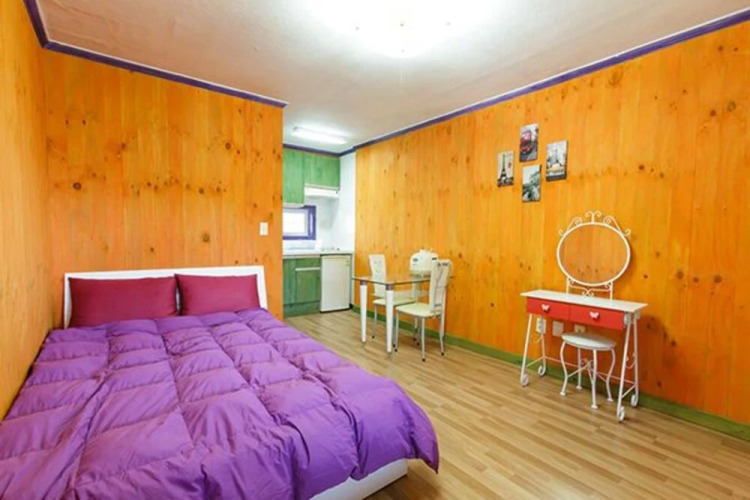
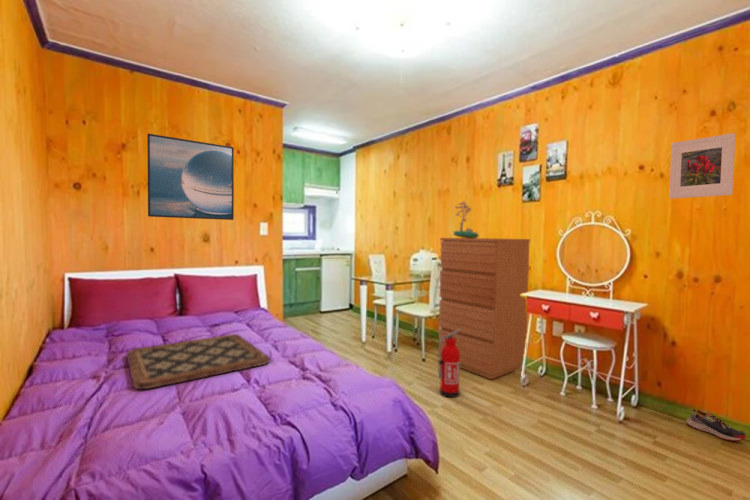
+ tray (197, 356)
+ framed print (193, 179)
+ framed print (700, 167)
+ shoe (714, 422)
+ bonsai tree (465, 219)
+ dresser (482, 301)
+ fire extinguisher (449, 362)
